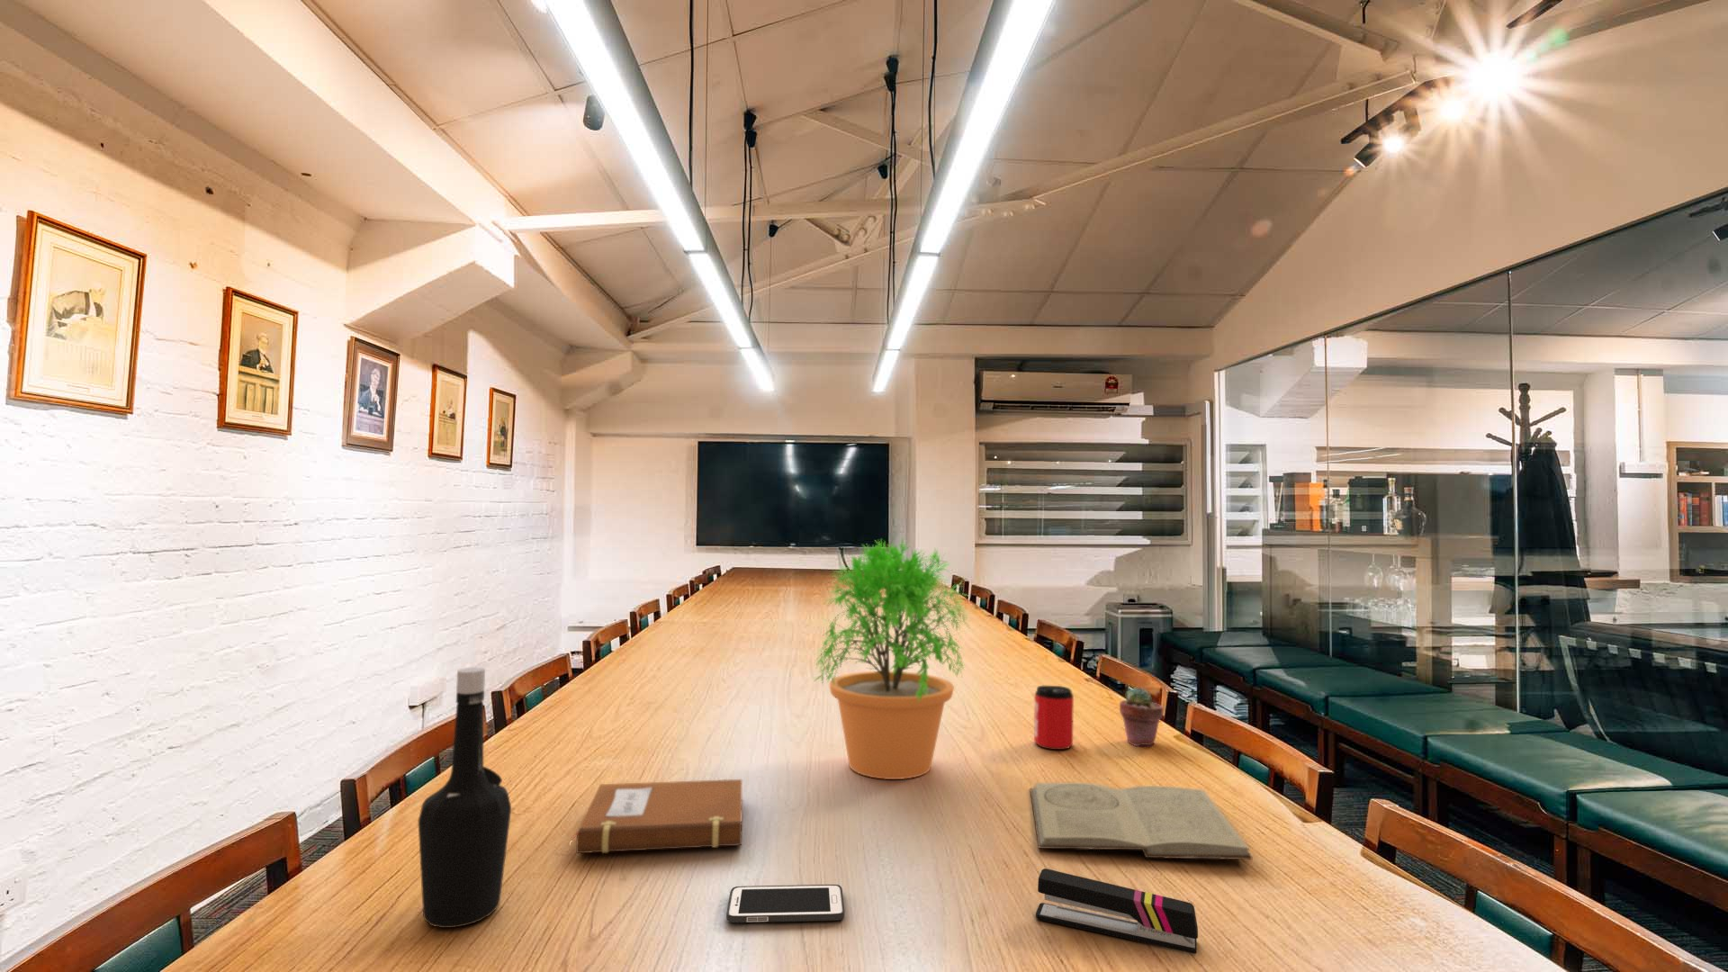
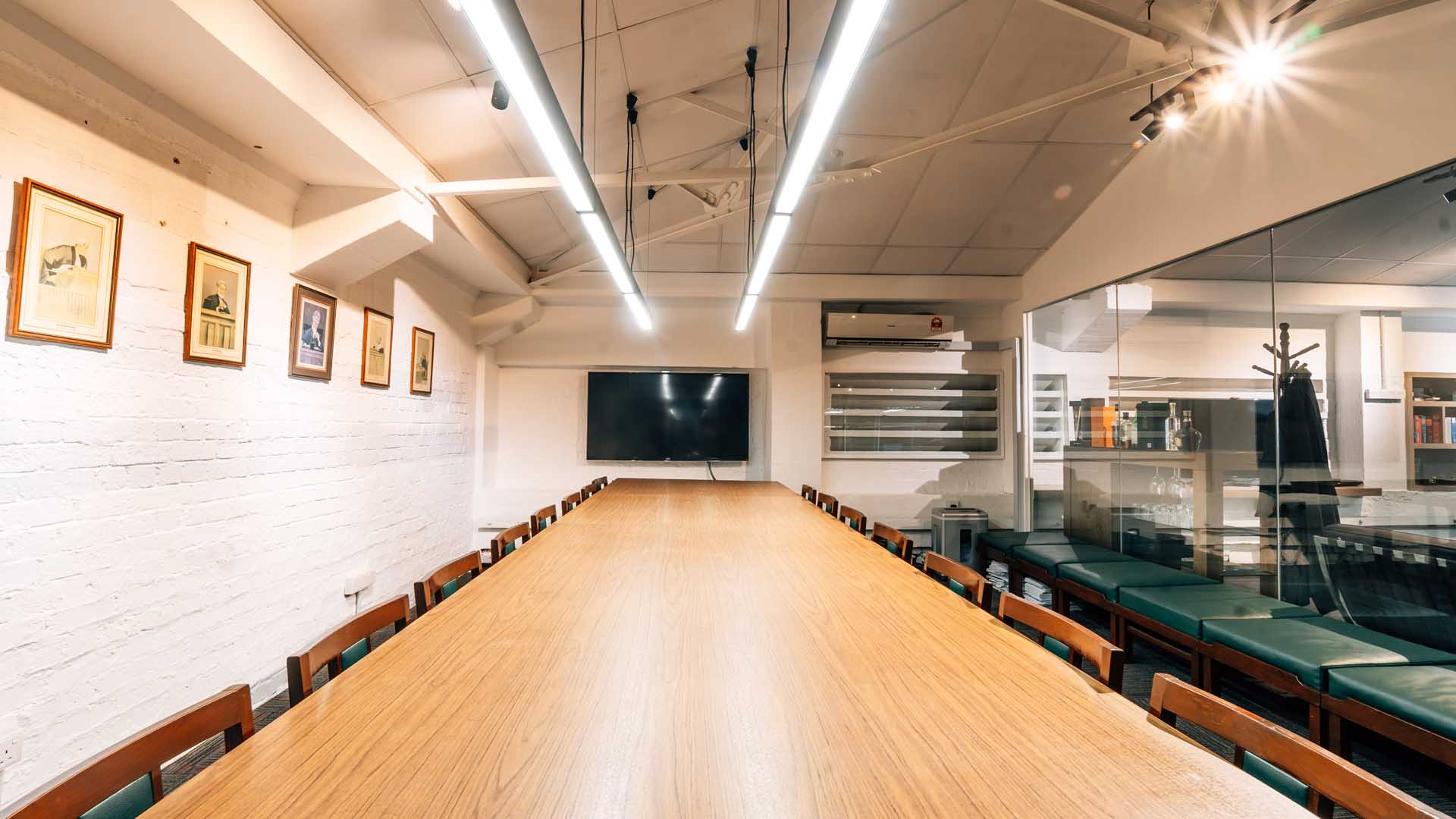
- potted succulent (1141, 714)
- can (1053, 717)
- stapler (1114, 907)
- cell phone (786, 903)
- potted plant (889, 649)
- notebook (661, 814)
- bottle (466, 790)
- book (1127, 815)
